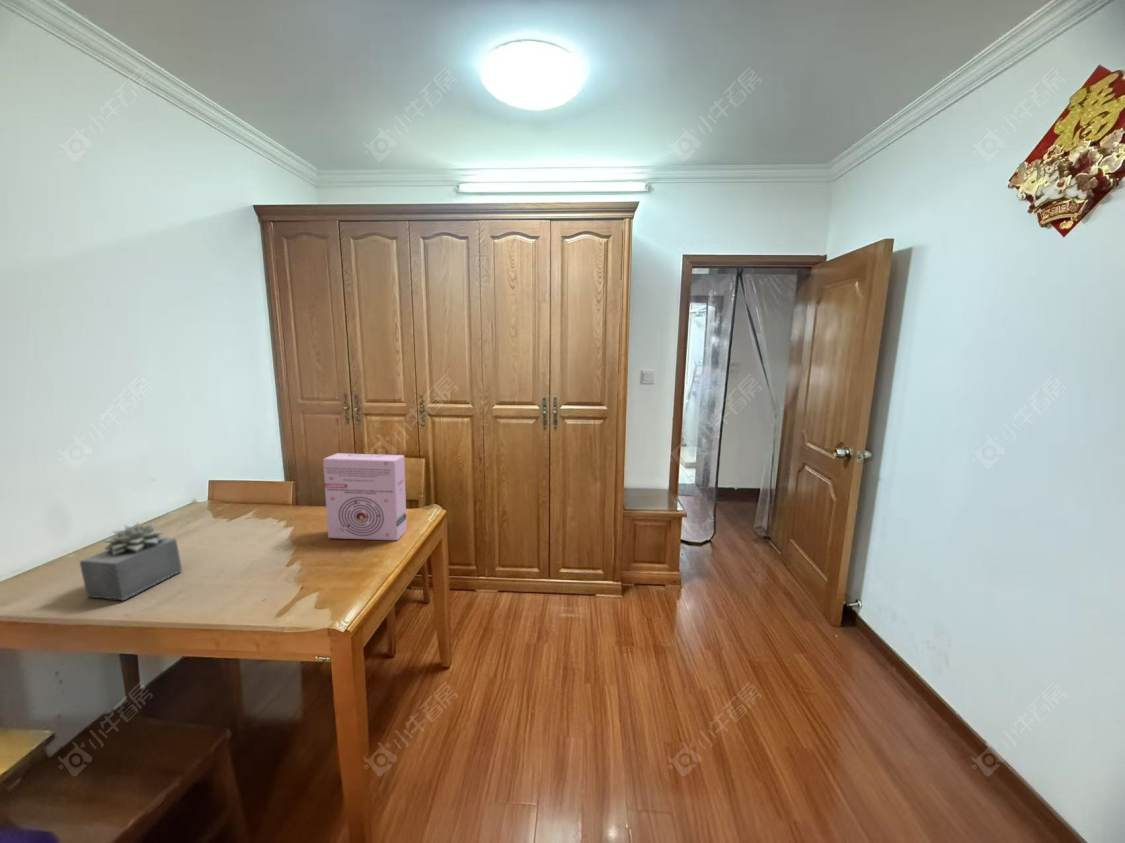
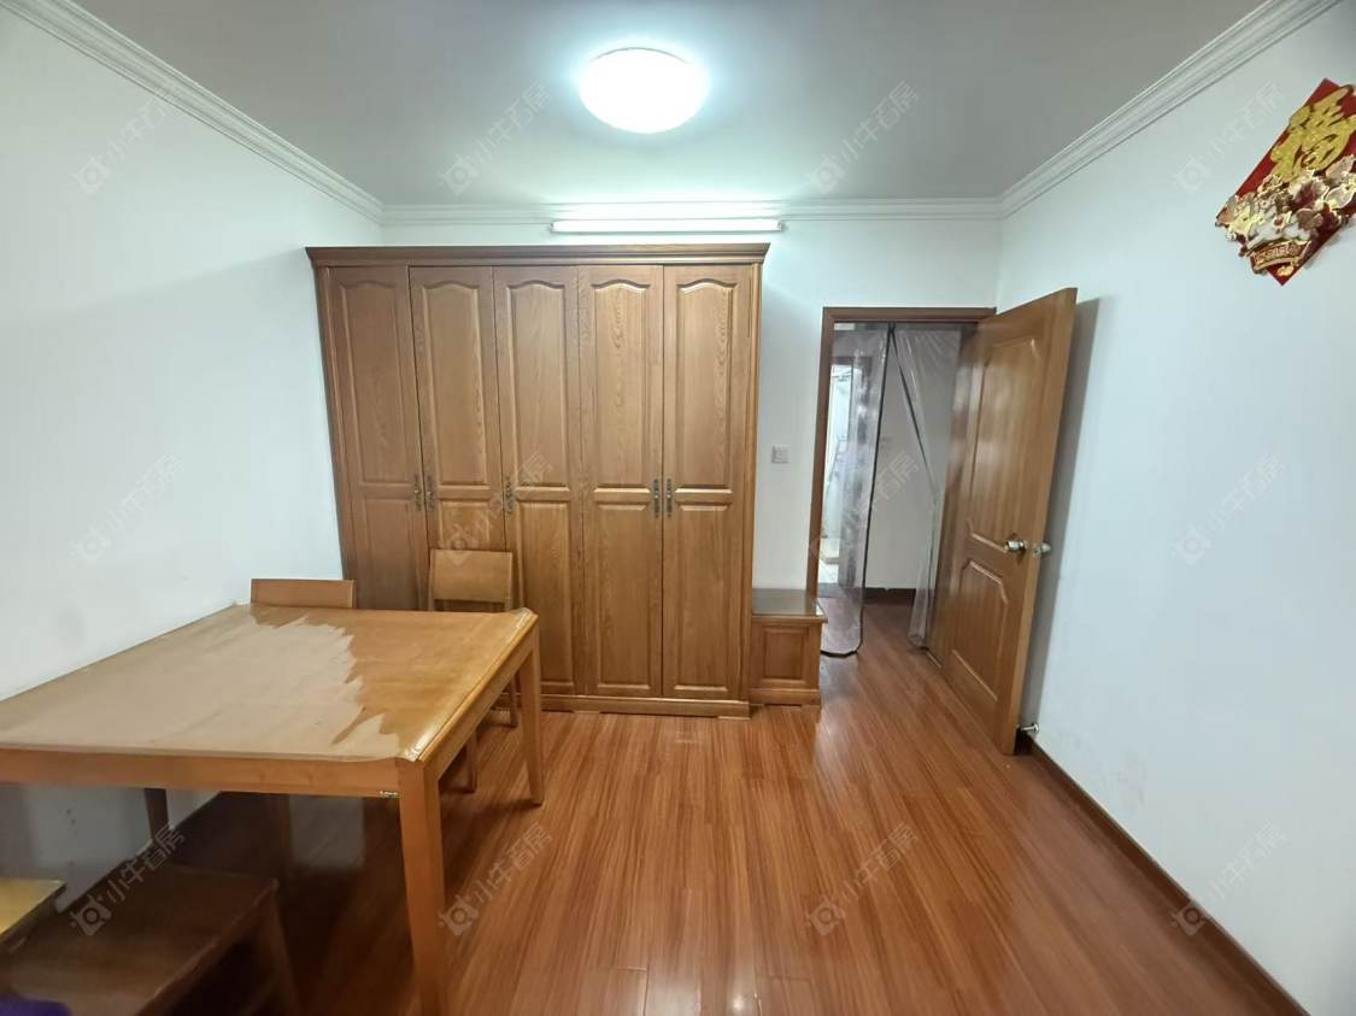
- succulent plant (133, 555)
- cereal box (366, 496)
